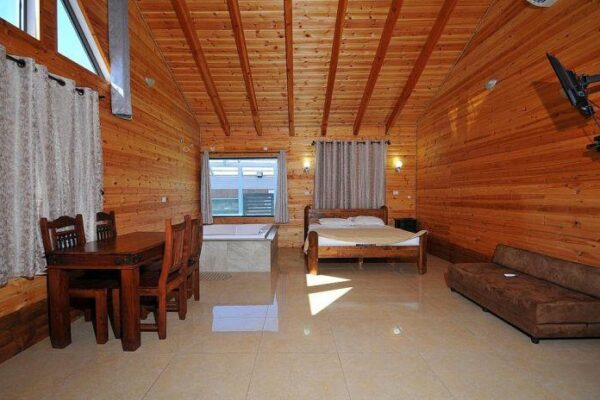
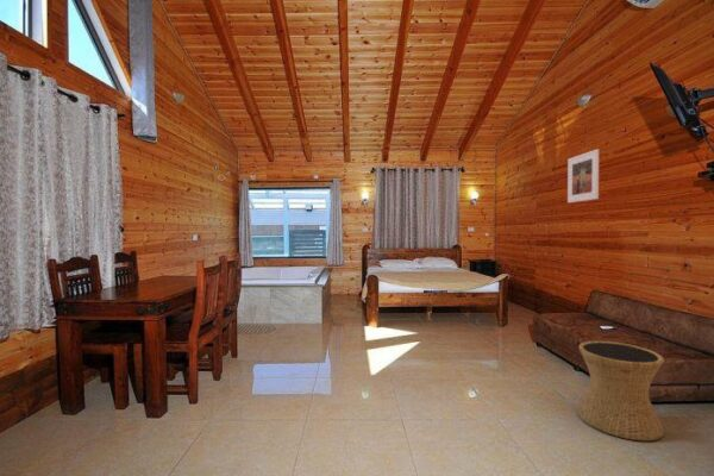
+ side table (618, 386)
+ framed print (582, 177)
